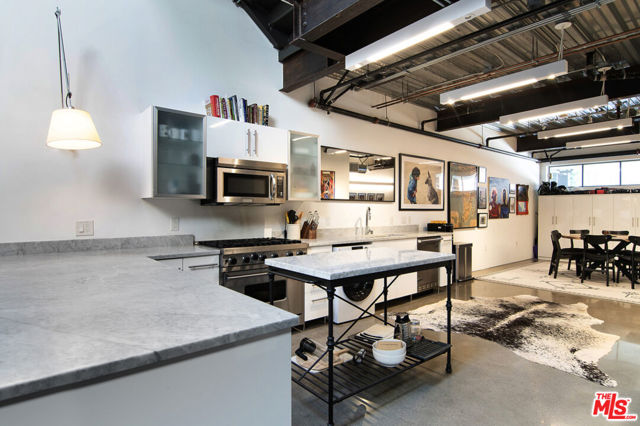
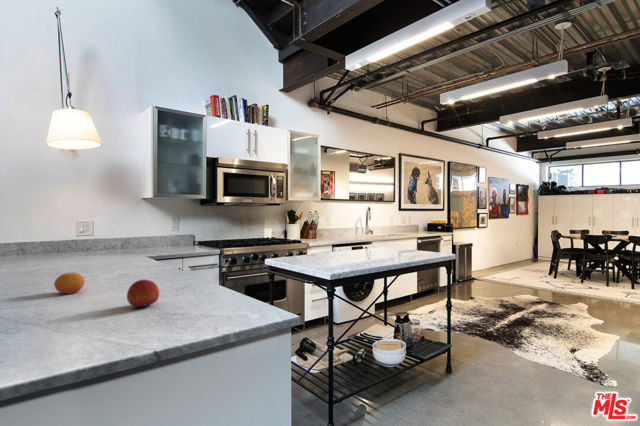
+ fruit (143, 292)
+ fruit (69, 282)
